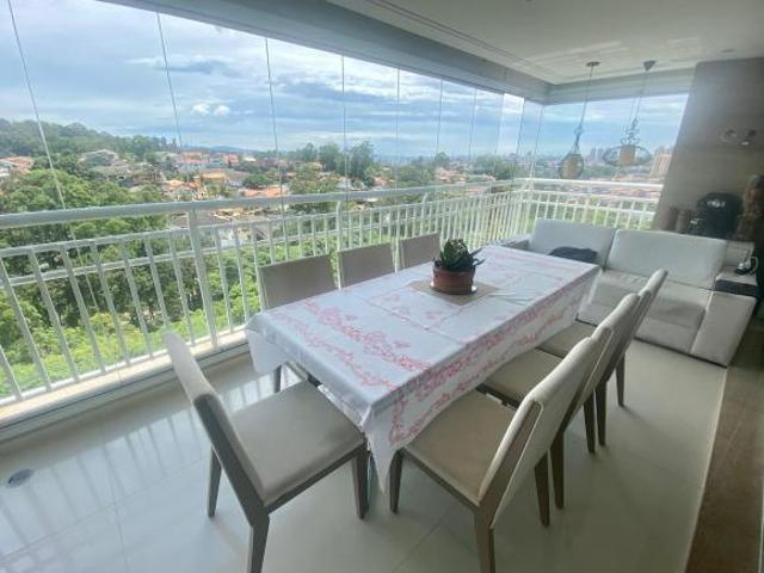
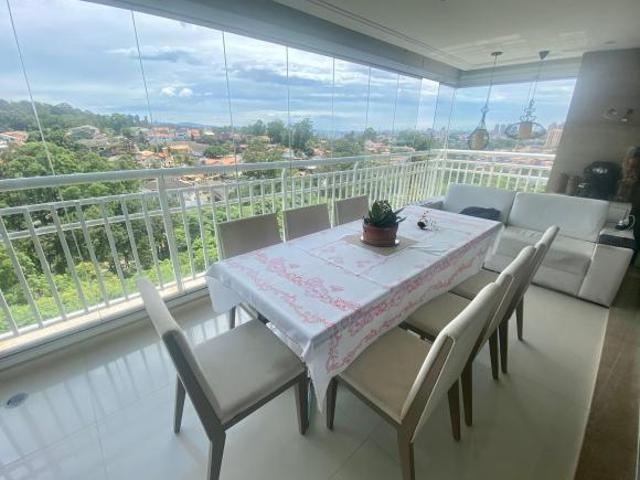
+ teapot (430, 218)
